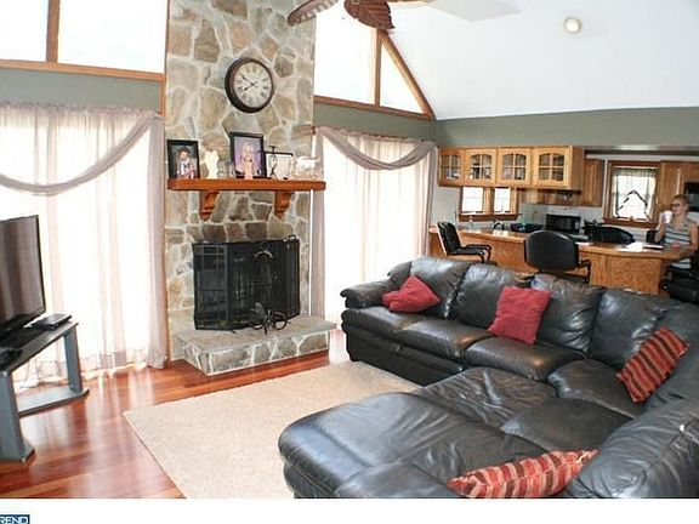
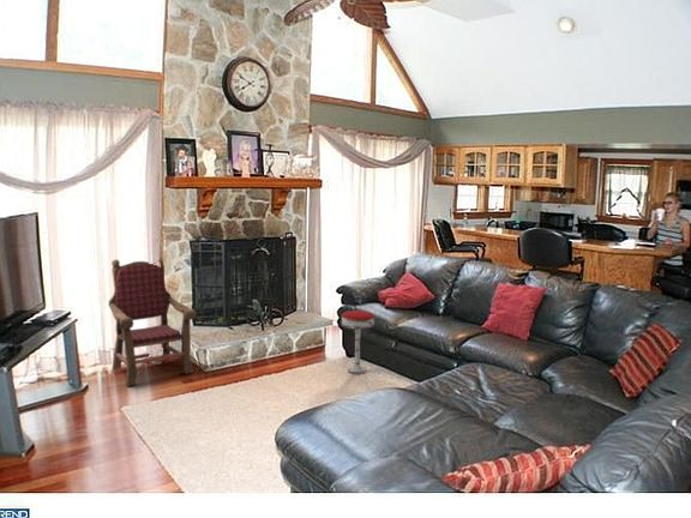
+ bar stool (357, 341)
+ armchair (149, 317)
